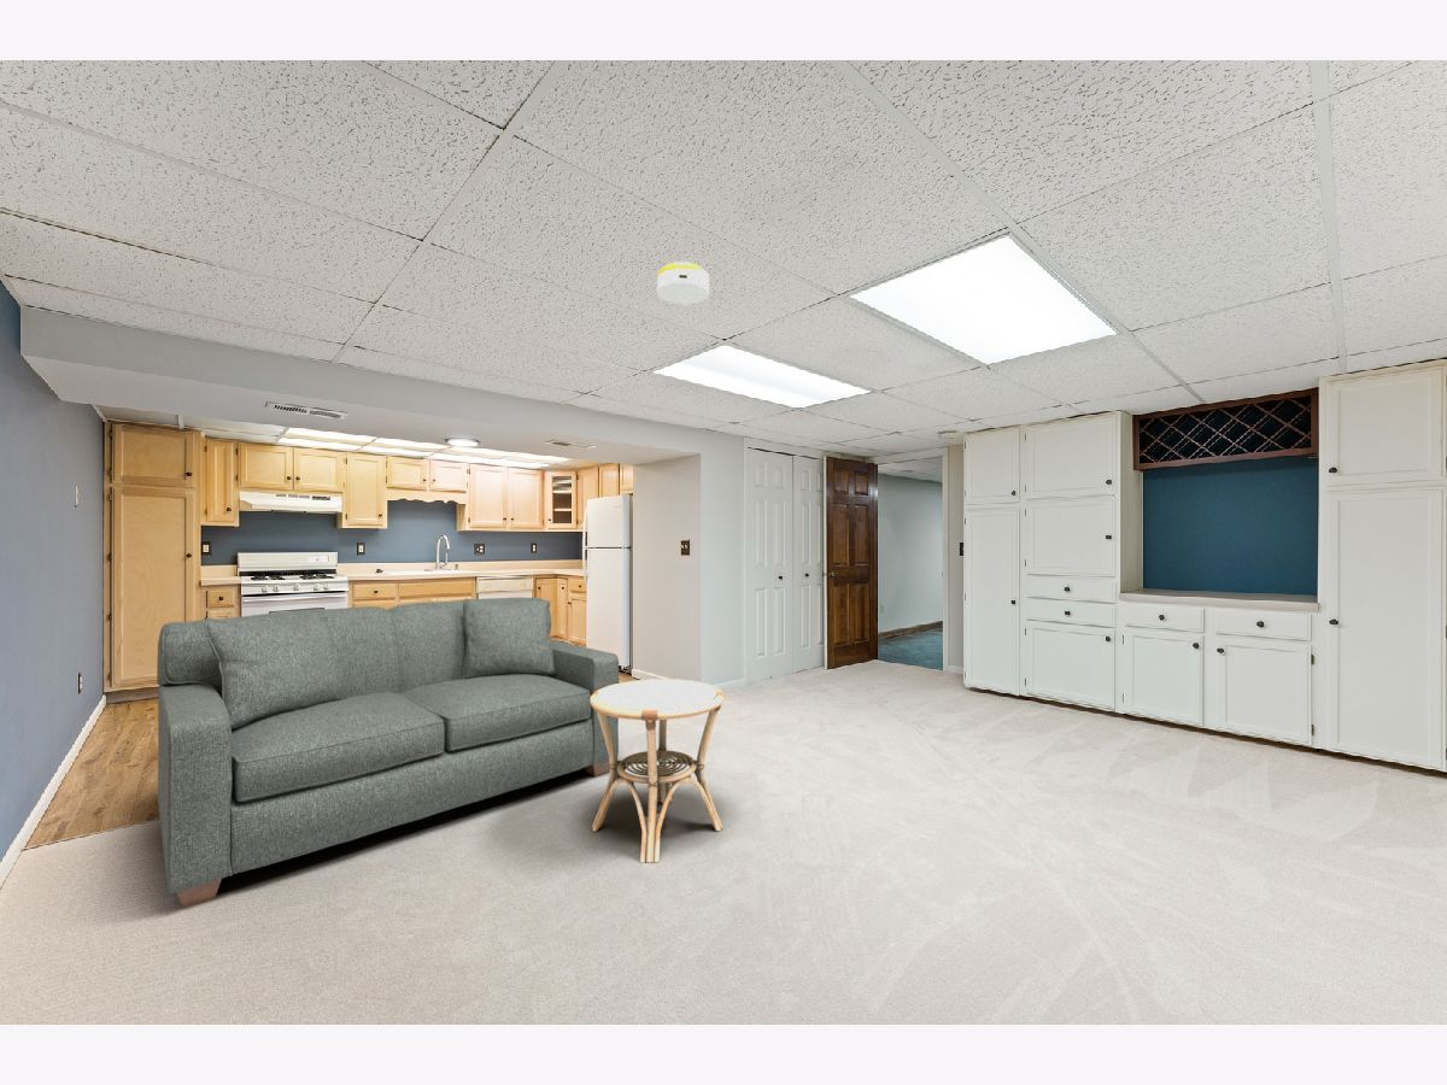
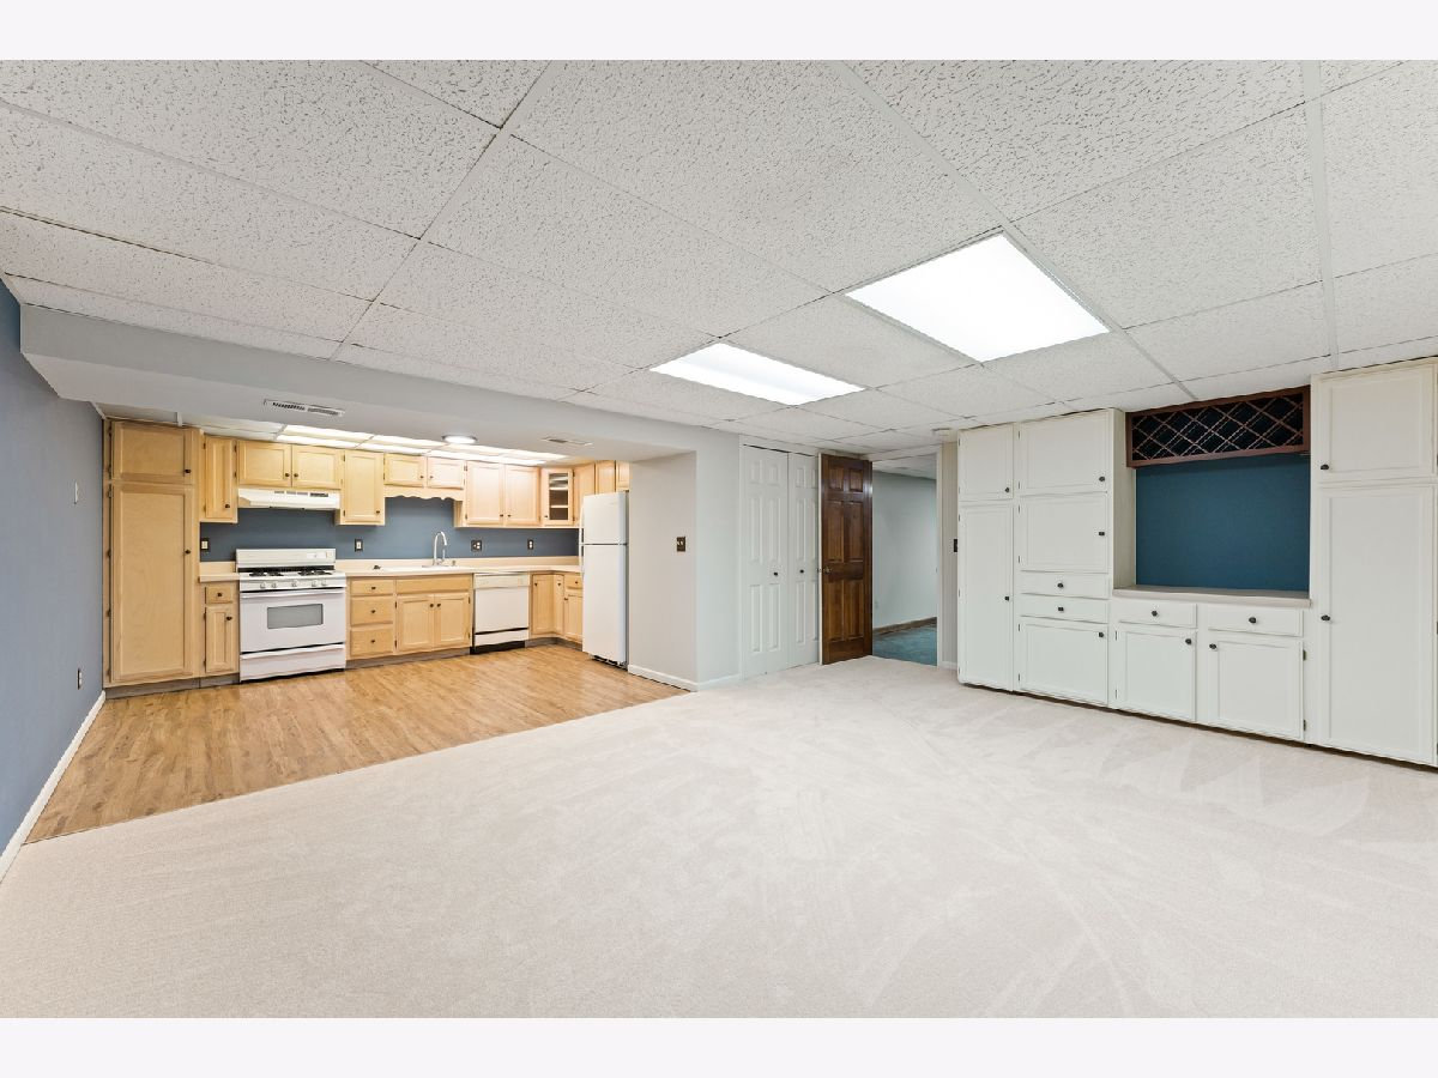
- smoke detector (683, 282)
- sofa (414, 702)
- side table (657, 760)
